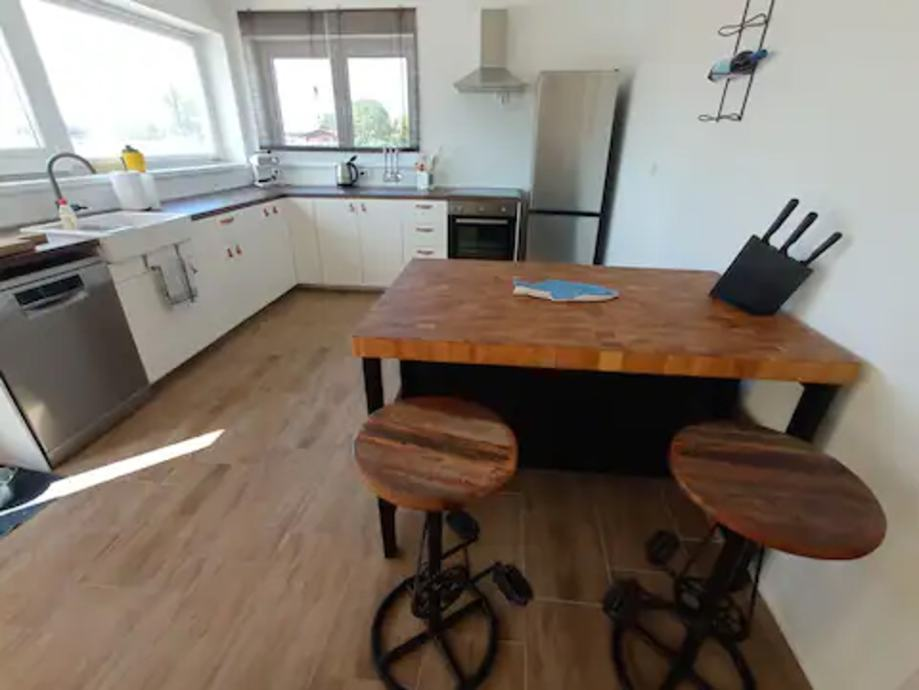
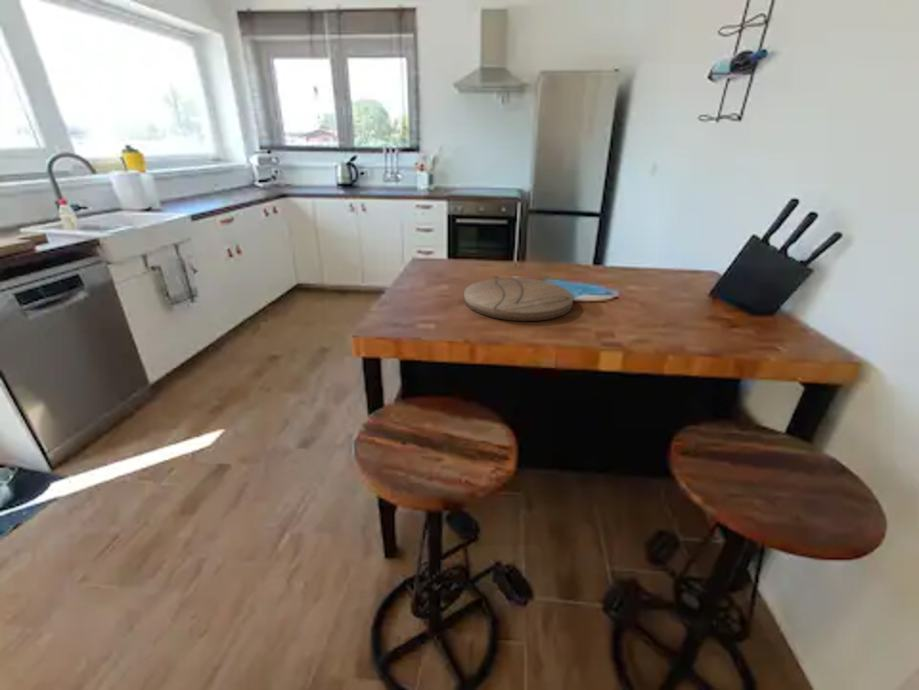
+ cutting board (517, 297)
